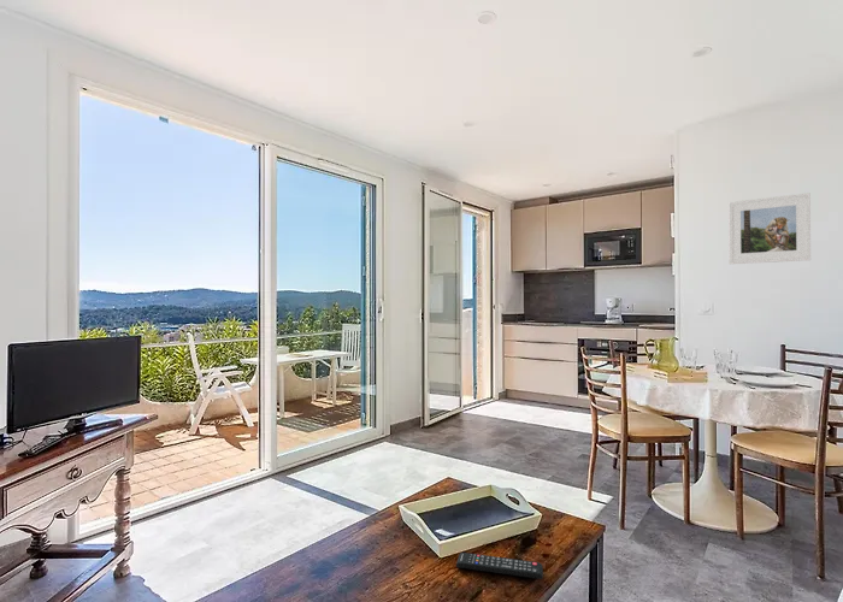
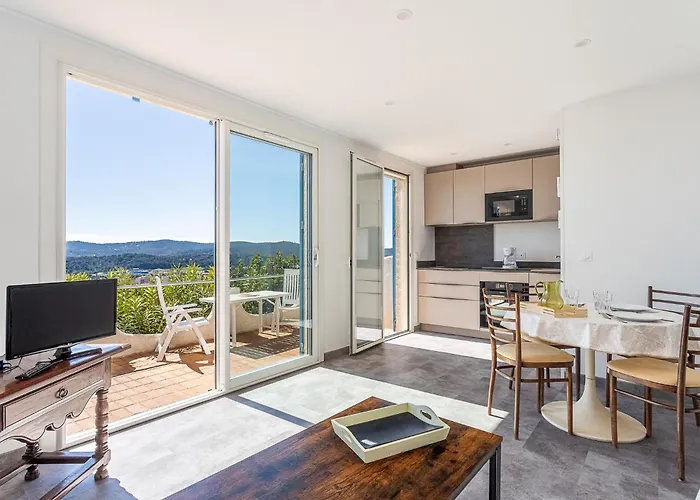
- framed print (767, 230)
- remote control (499, 566)
